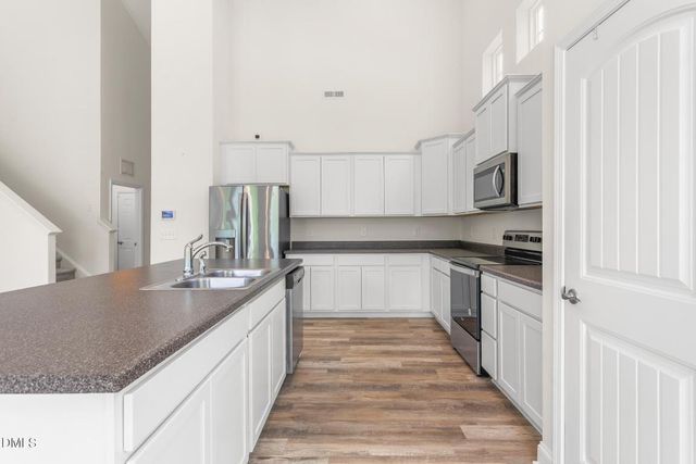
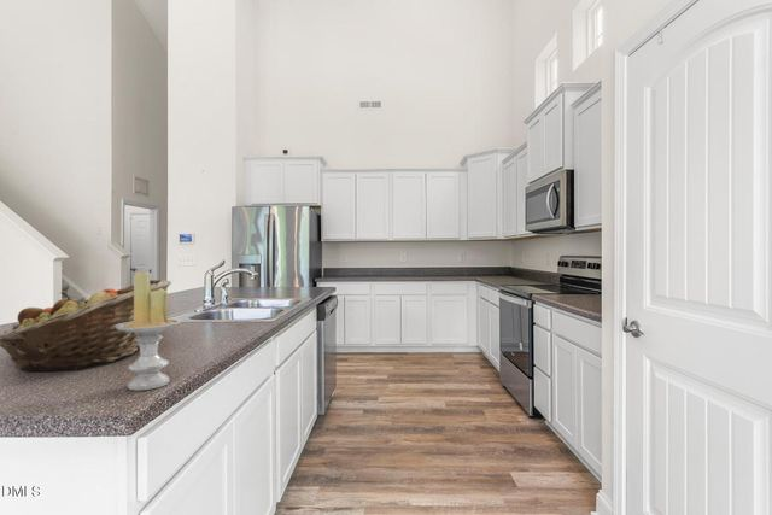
+ fruit basket (92, 317)
+ candle (148, 327)
